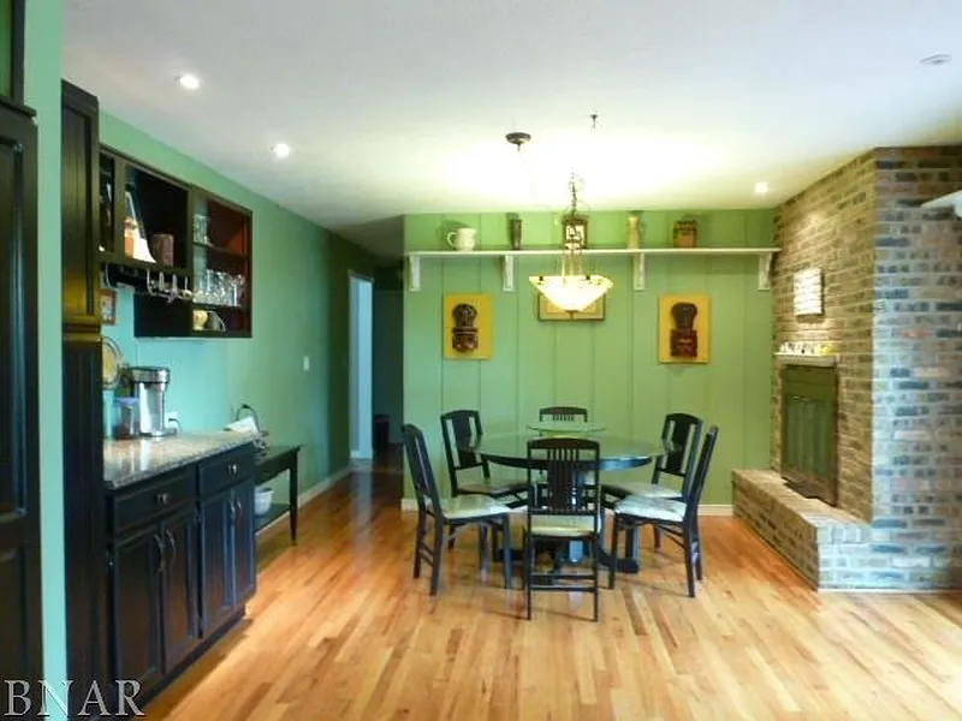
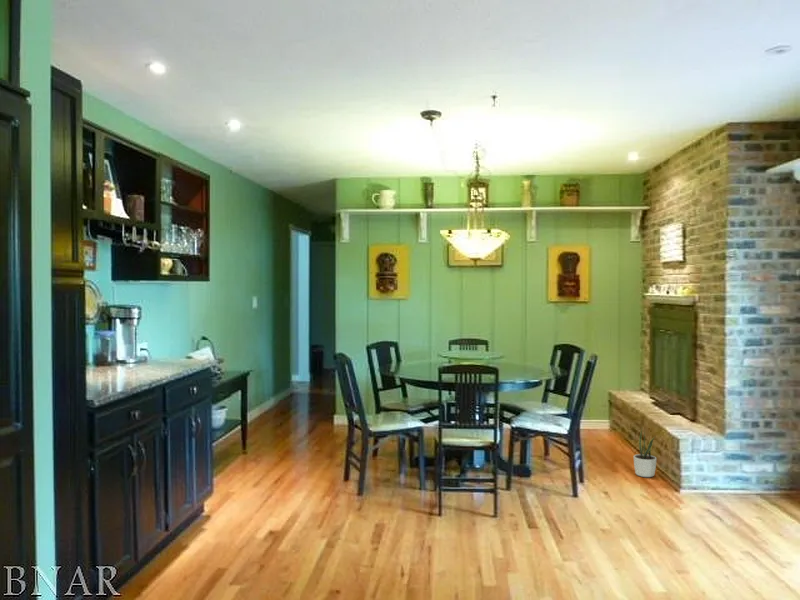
+ potted plant (645, 451)
